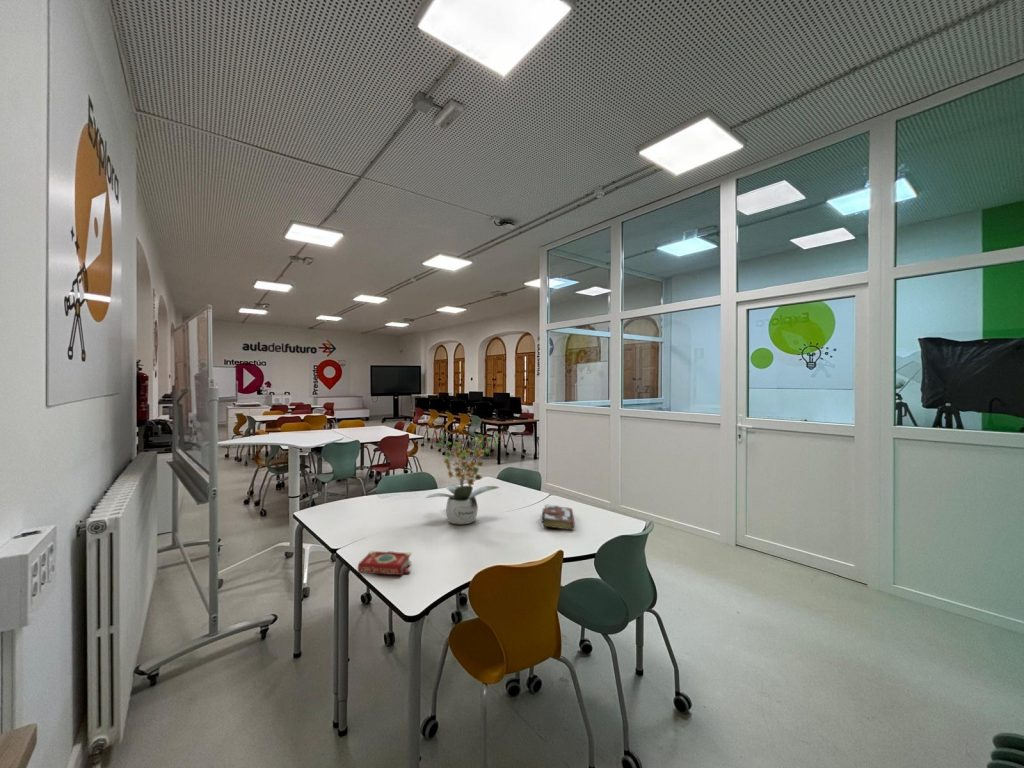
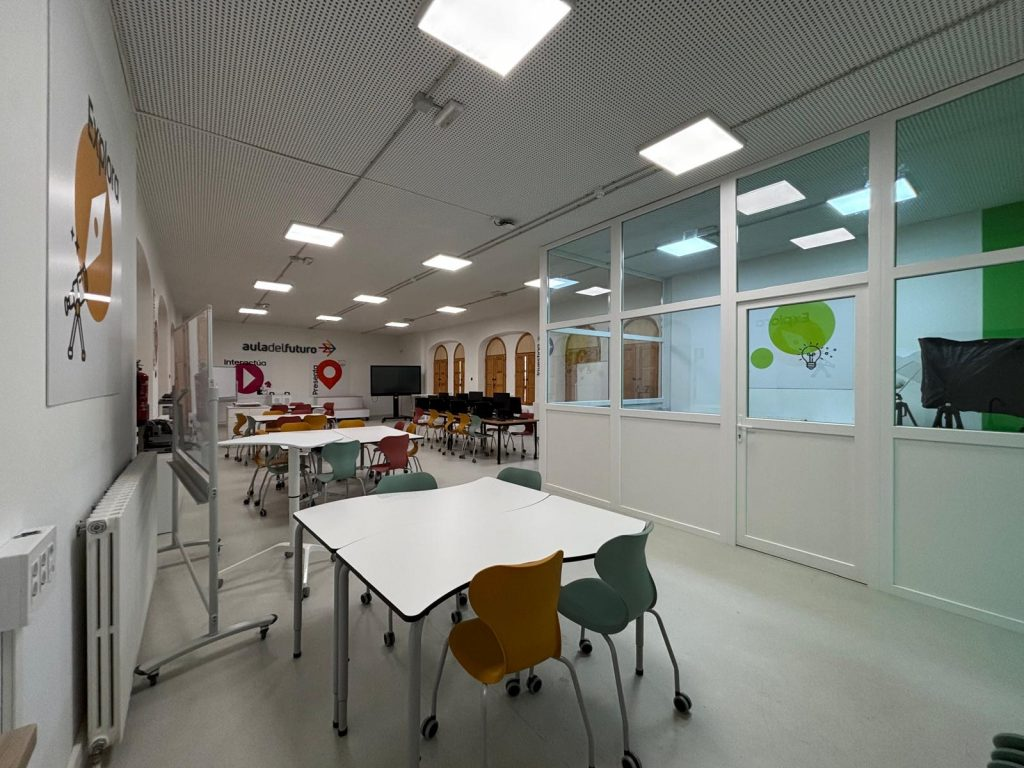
- potted plant (466, 476)
- book (388, 561)
- book (557, 516)
